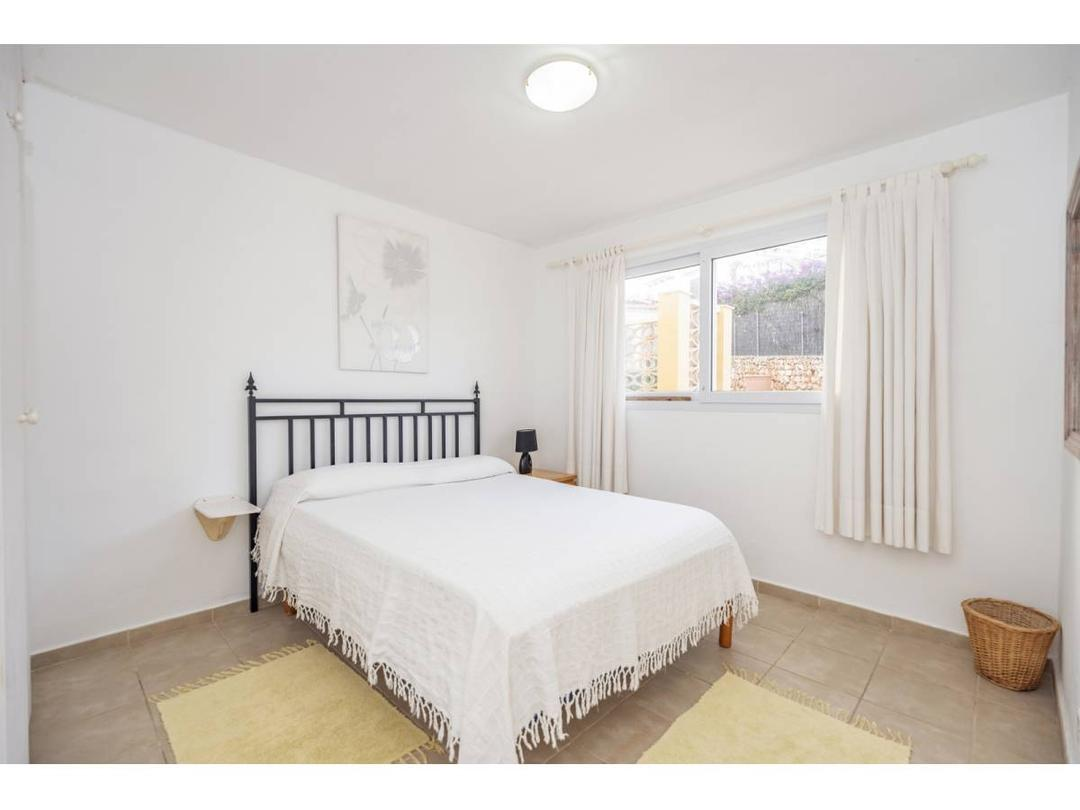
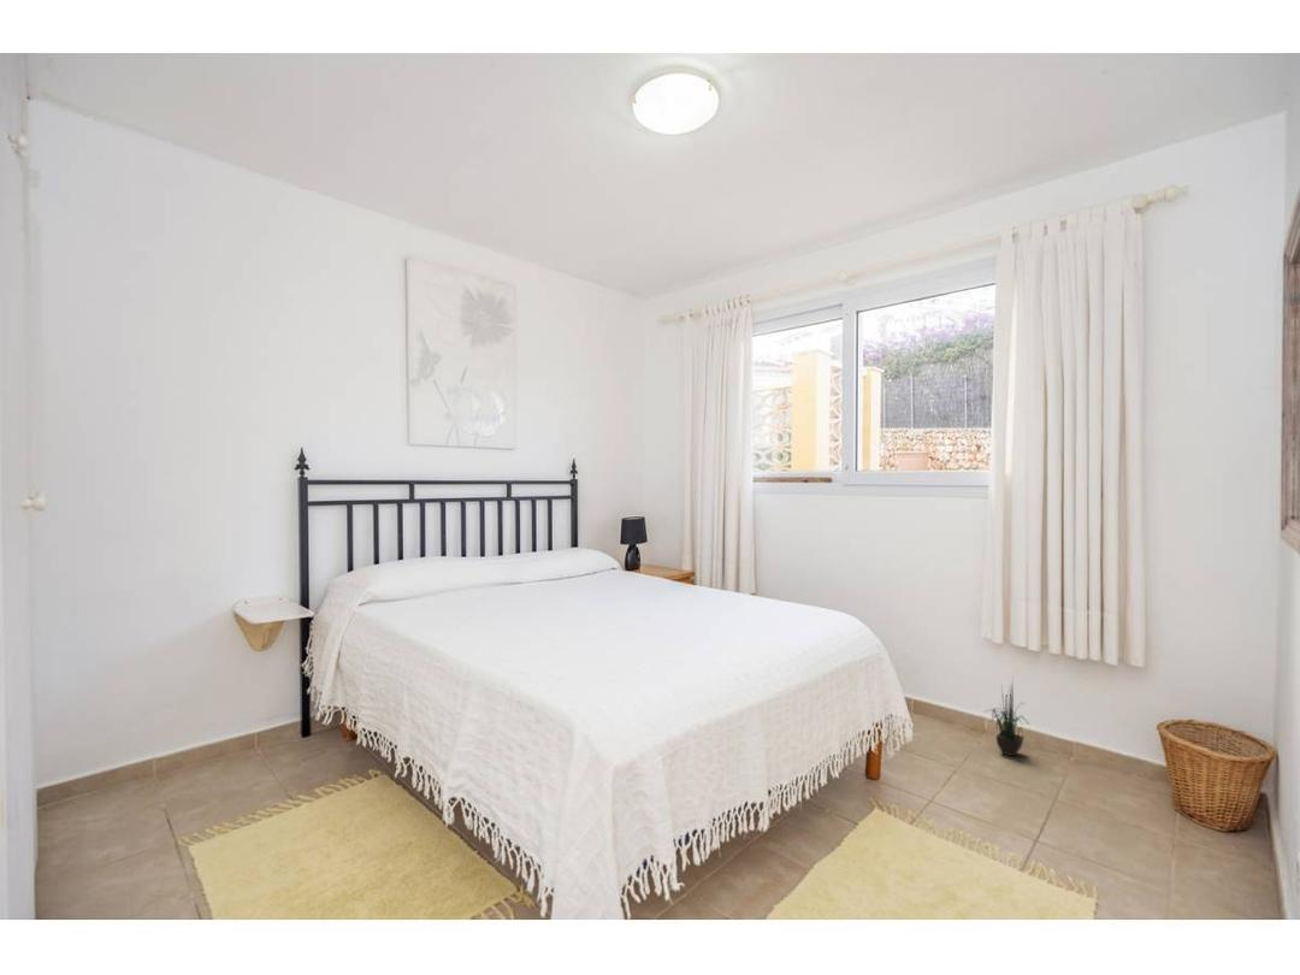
+ potted plant (1006, 713)
